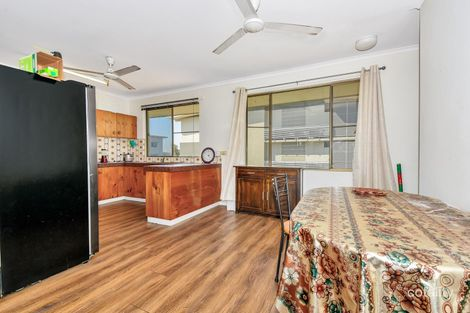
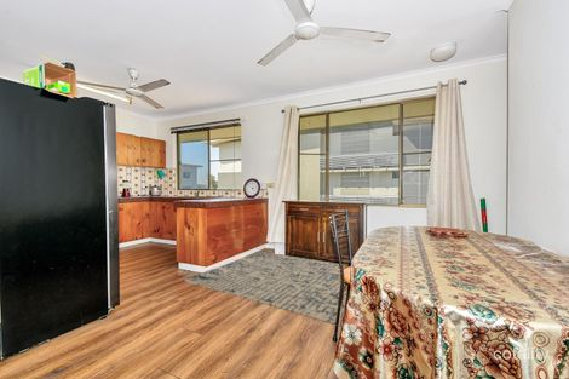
+ rug (304, 278)
